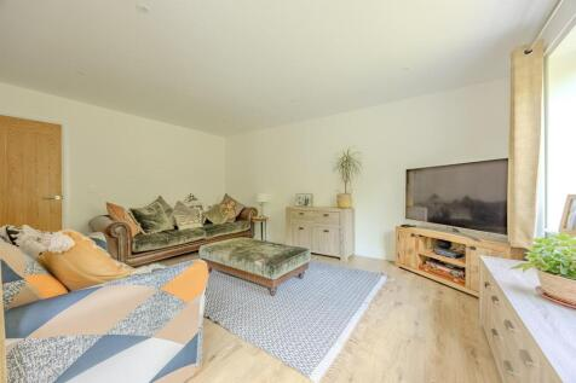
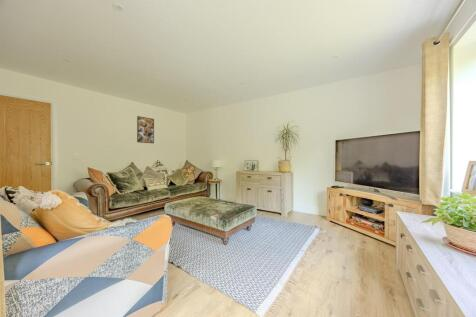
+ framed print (145, 130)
